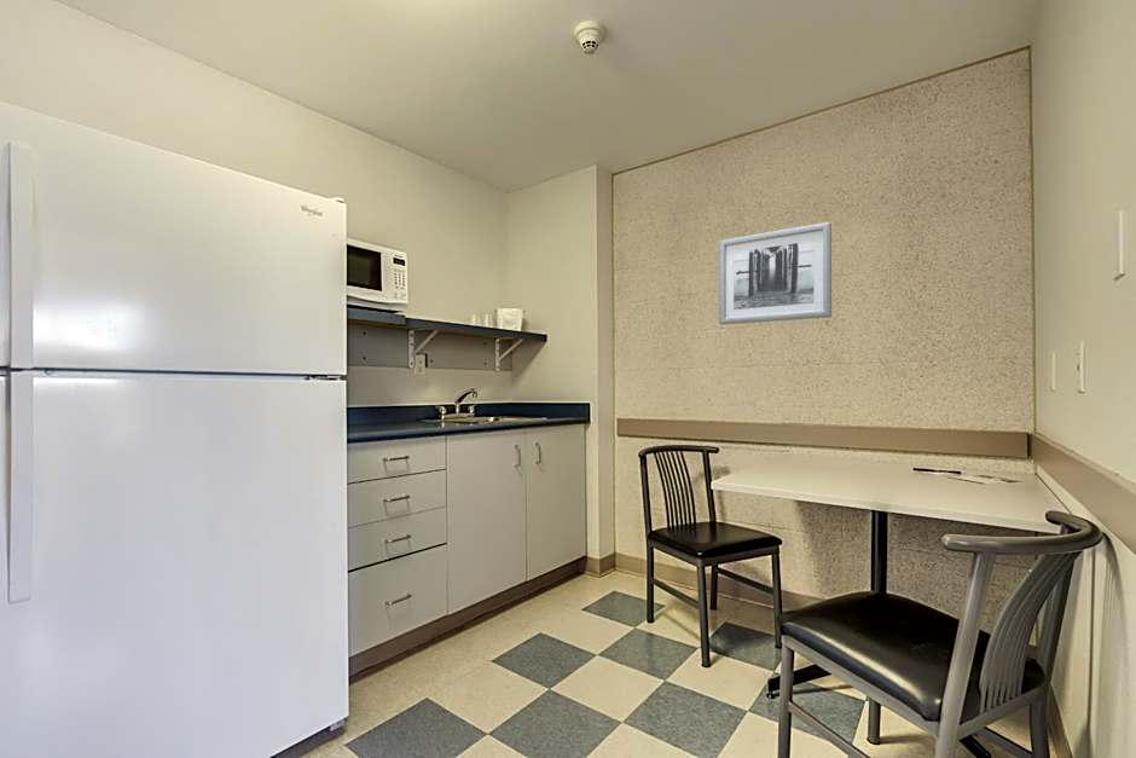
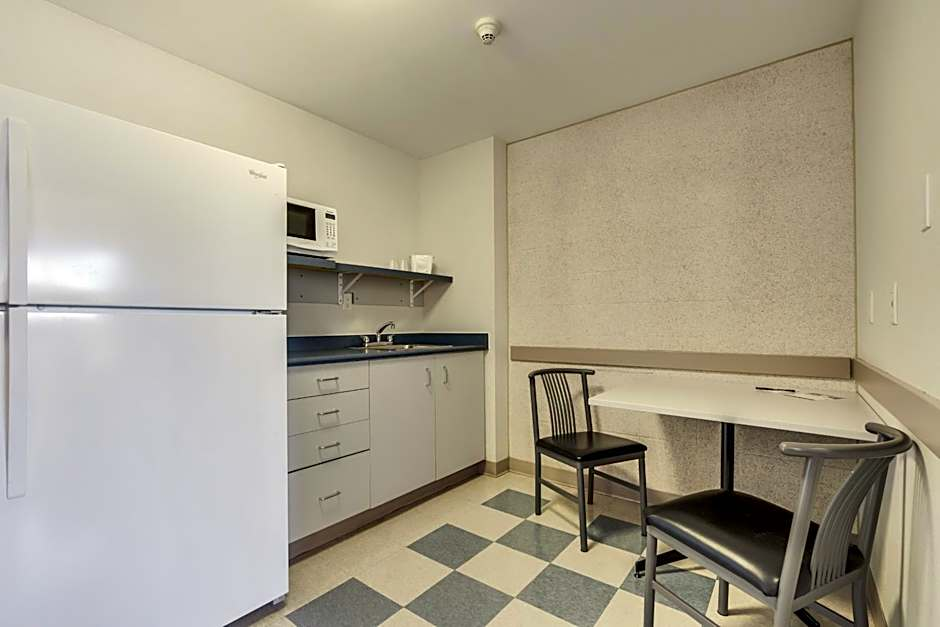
- wall art (771, 276)
